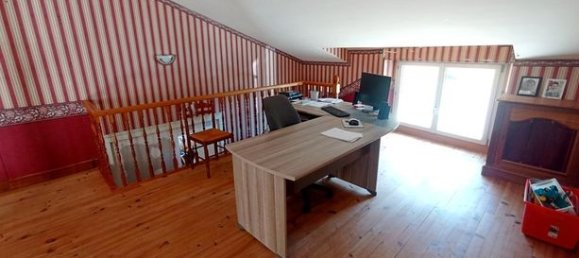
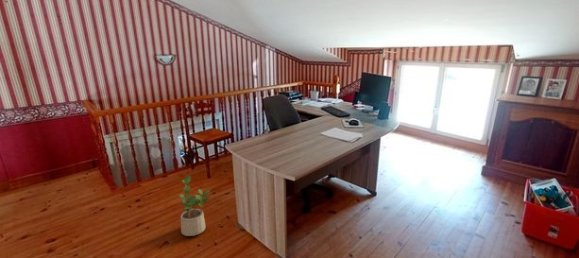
+ potted plant (194, 202)
